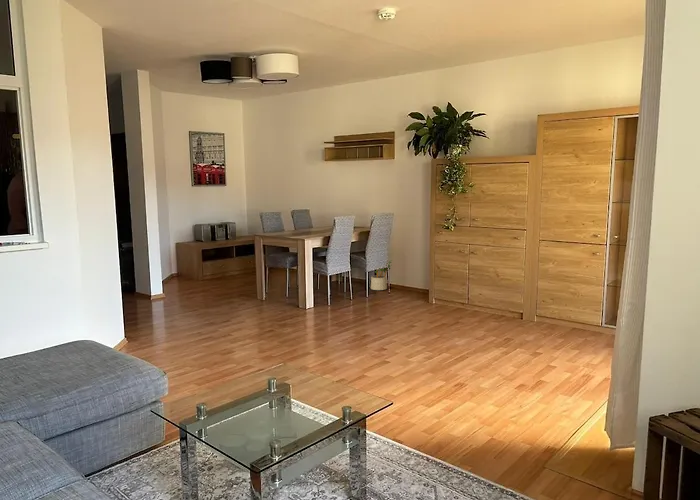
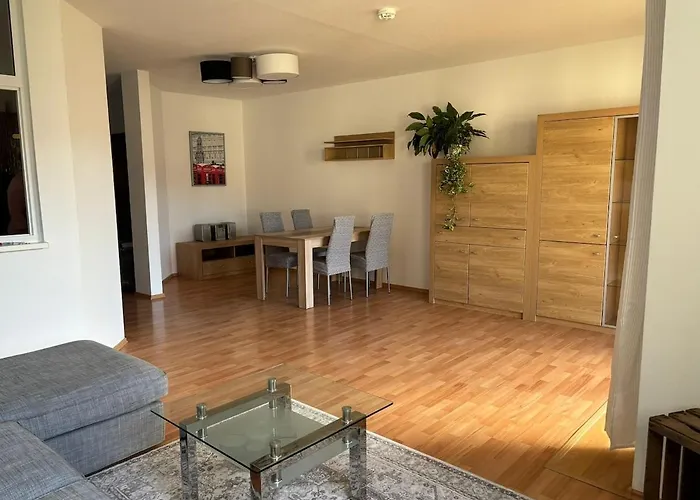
- potted plant (381, 269)
